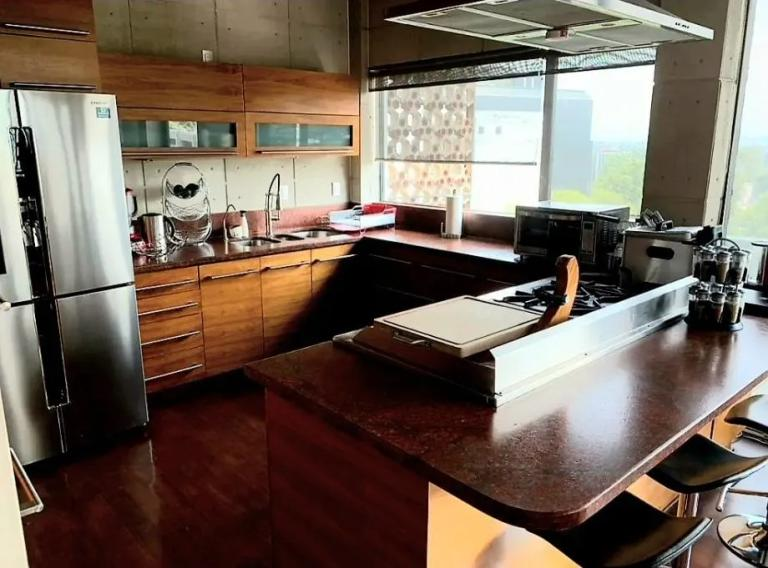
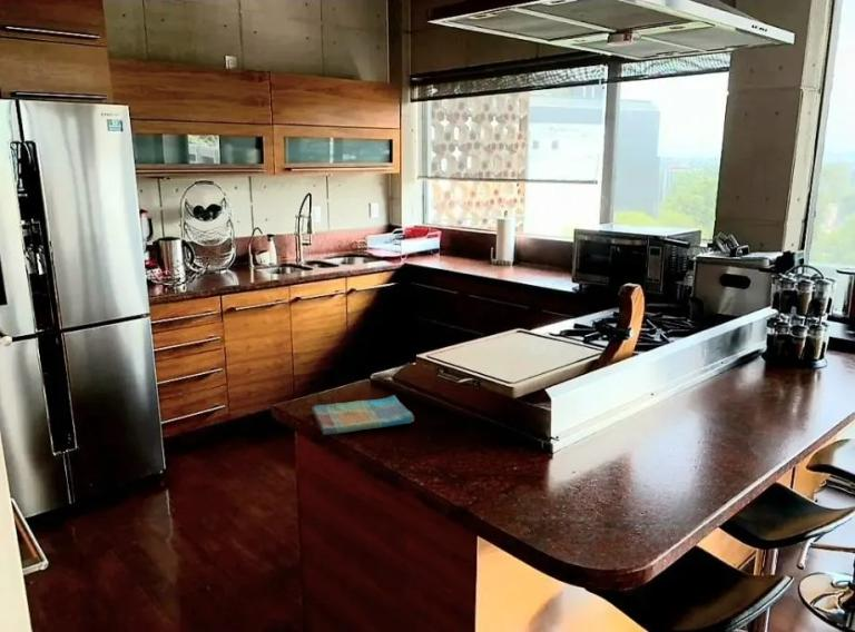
+ dish towel (362, 413)
